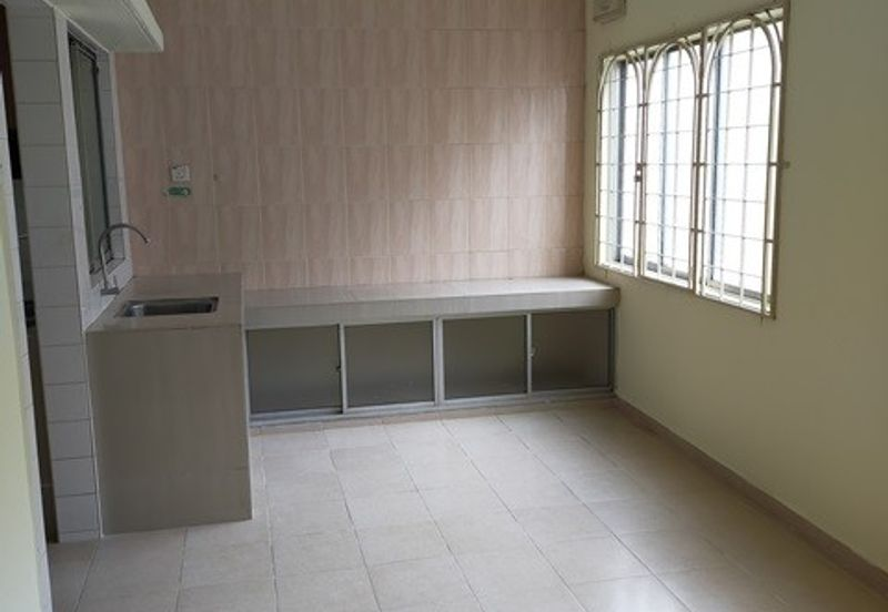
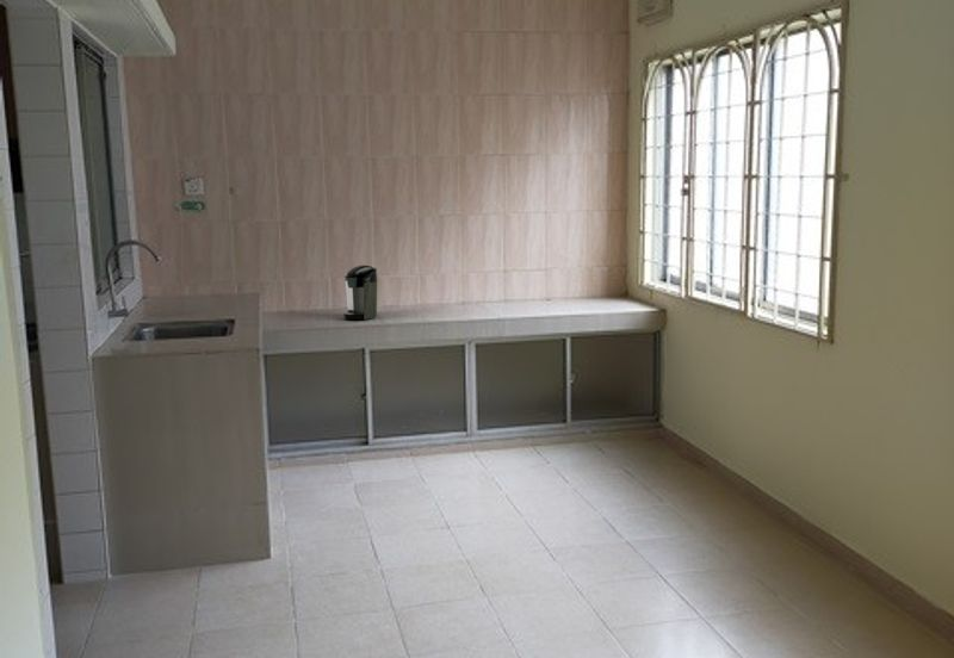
+ coffee maker (355, 290)
